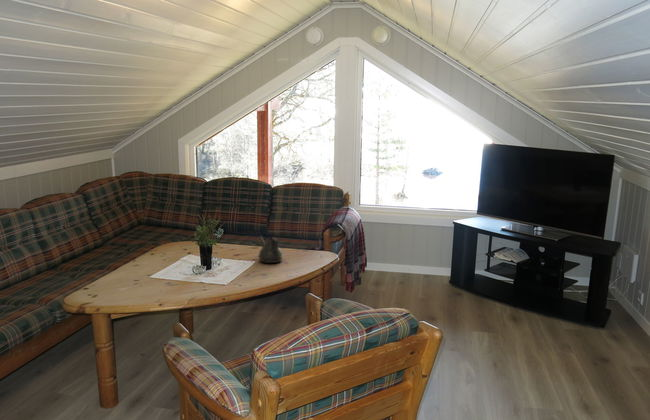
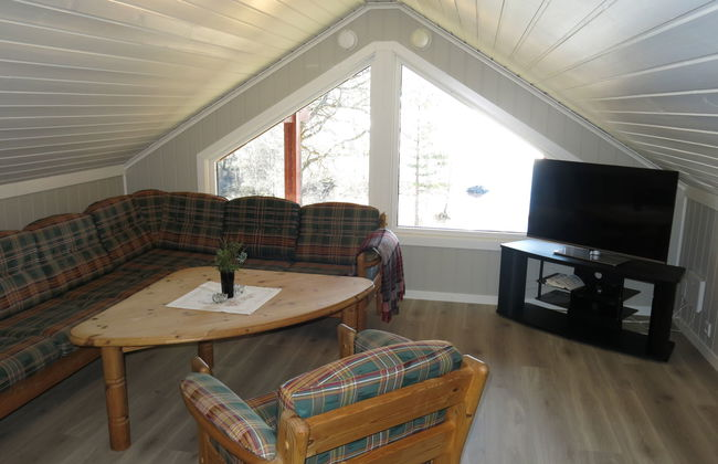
- teapot (268, 248)
